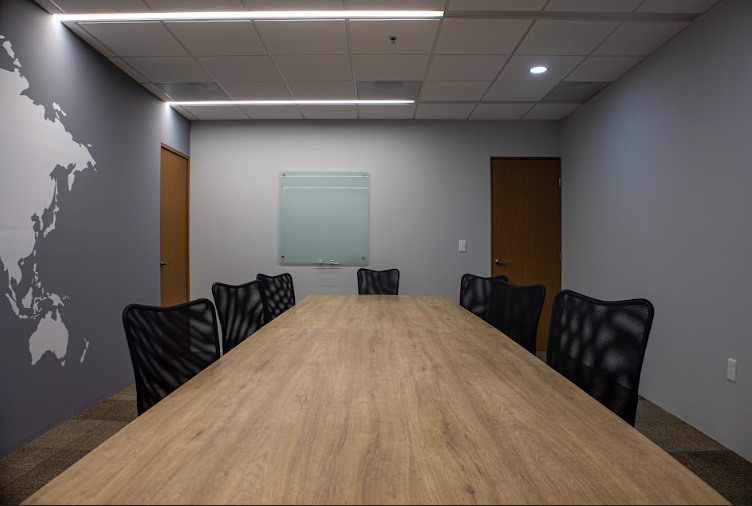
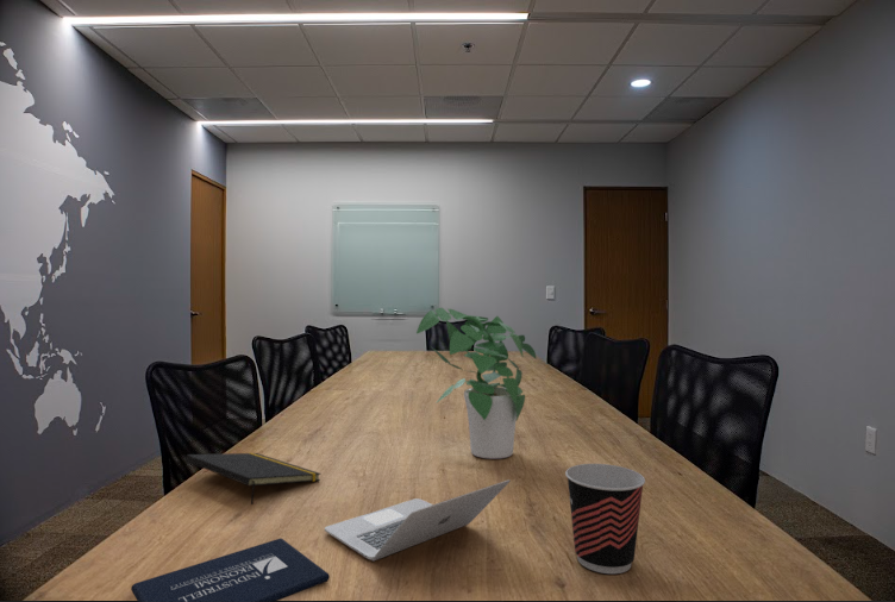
+ potted plant (478, 380)
+ cup (603, 518)
+ notepad (252, 468)
+ laptop (343, 521)
